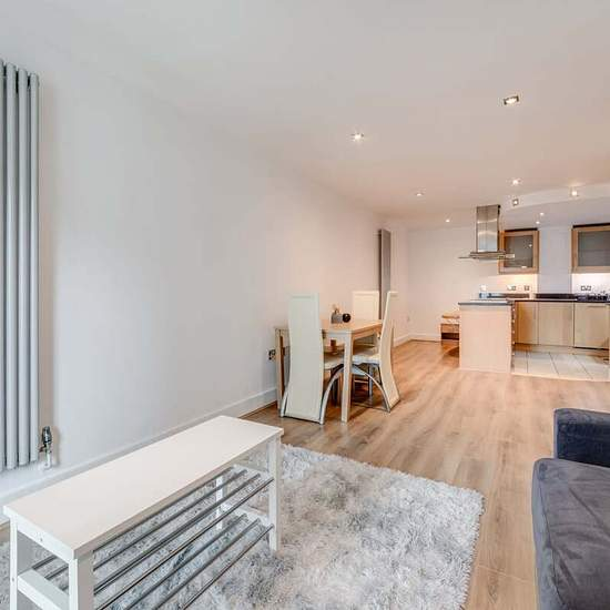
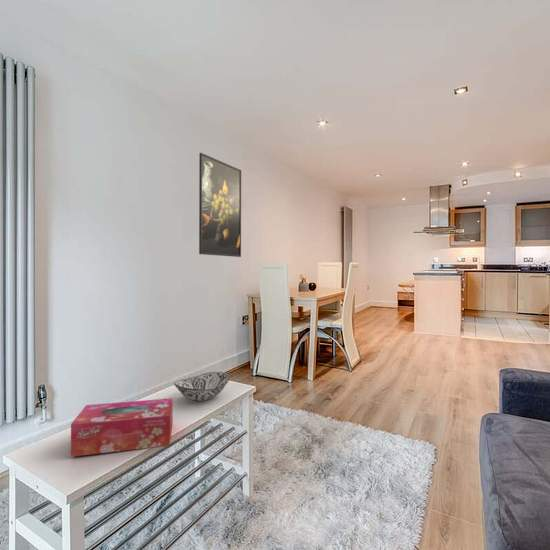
+ tissue box (126, 424)
+ decorative bowl (202, 388)
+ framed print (221, 209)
